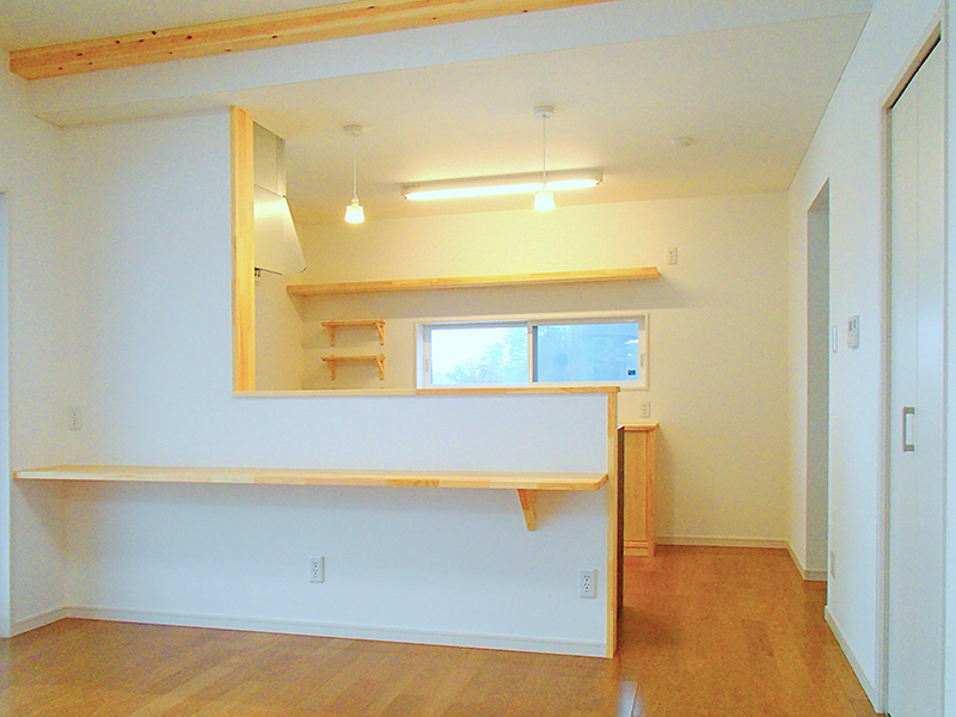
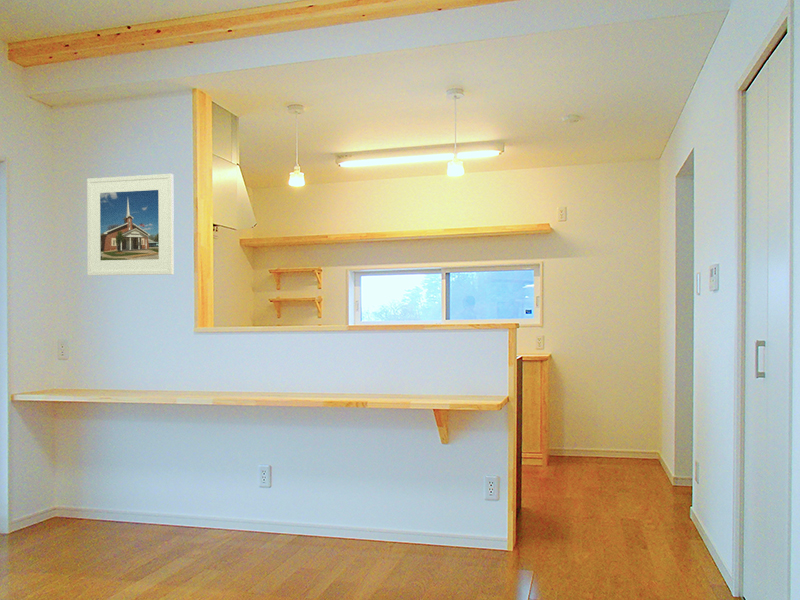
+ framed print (129, 225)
